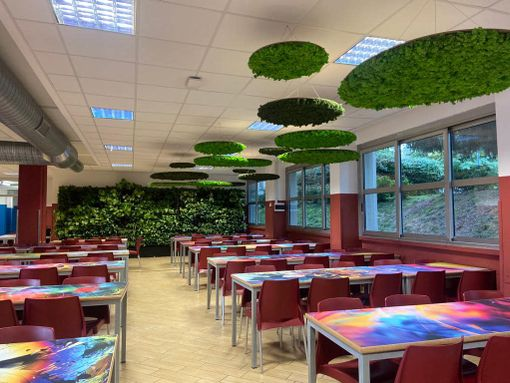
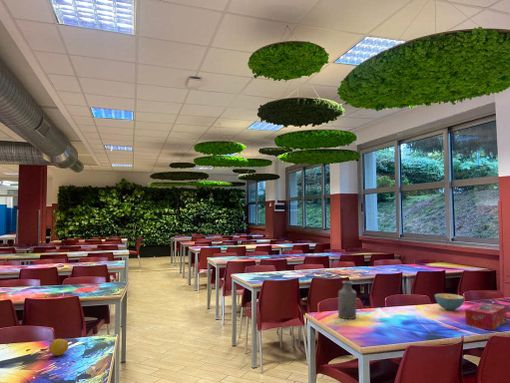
+ fruit (58, 347)
+ bottle (347, 299)
+ tissue box (486, 315)
+ cereal bowl (449, 302)
